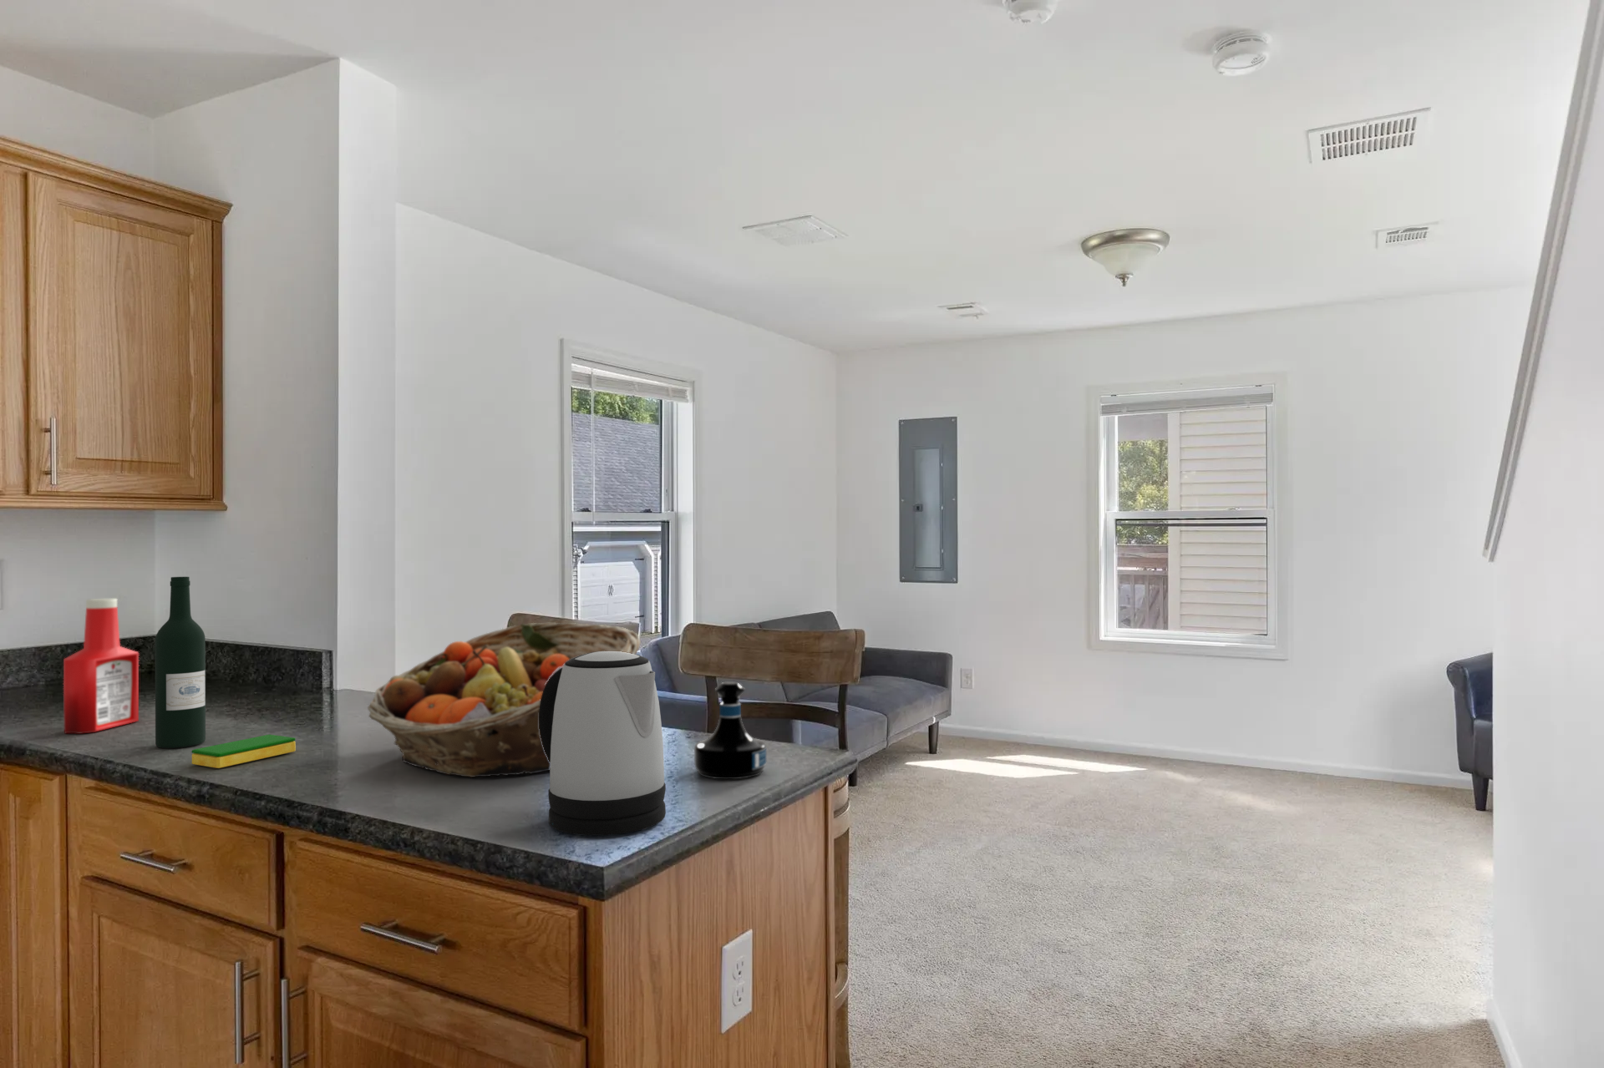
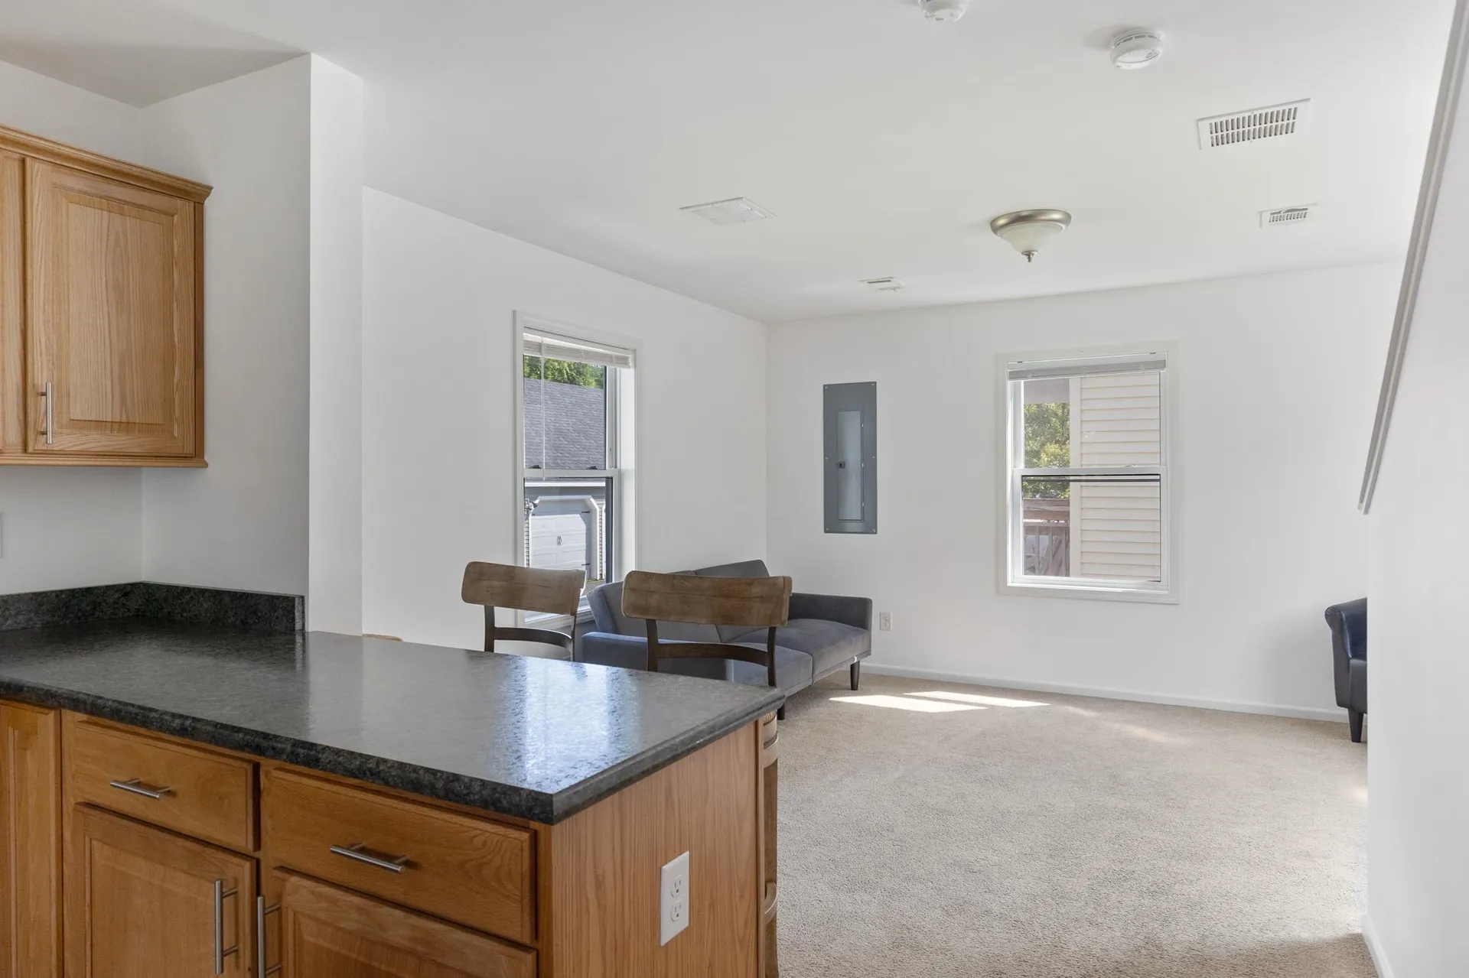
- soap bottle (101, 663)
- fruit basket (507, 691)
- dish sponge (244, 750)
- kettle (595, 733)
- tequila bottle (730, 726)
- wine bottle (180, 659)
